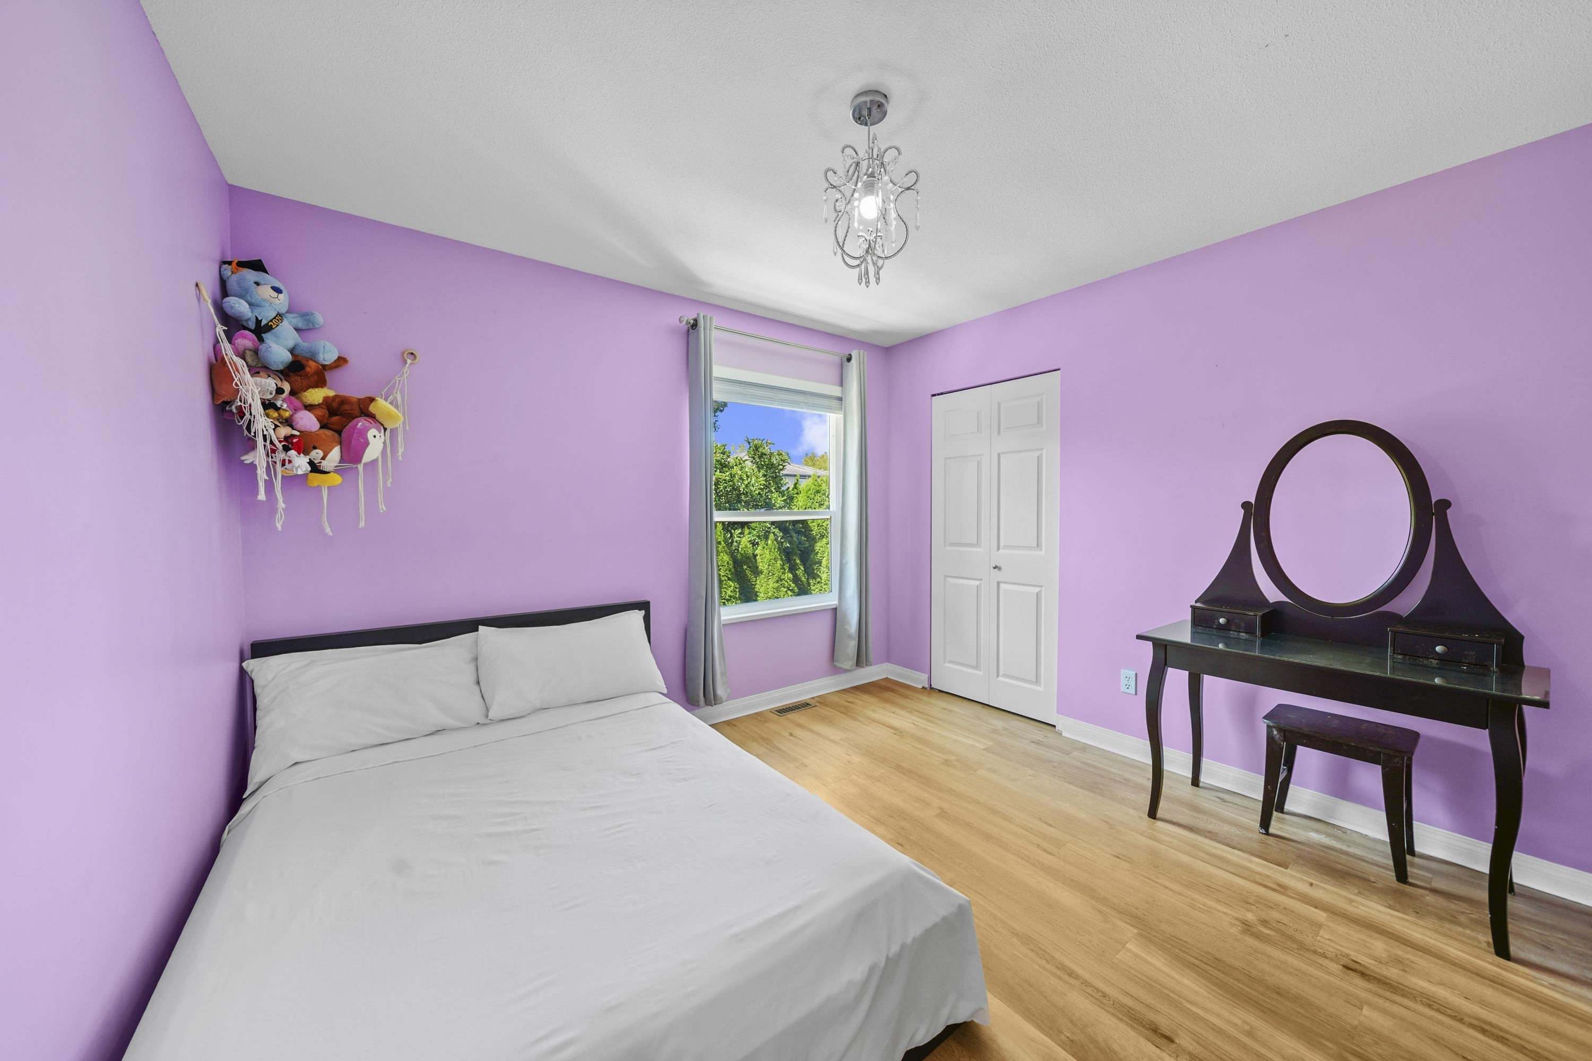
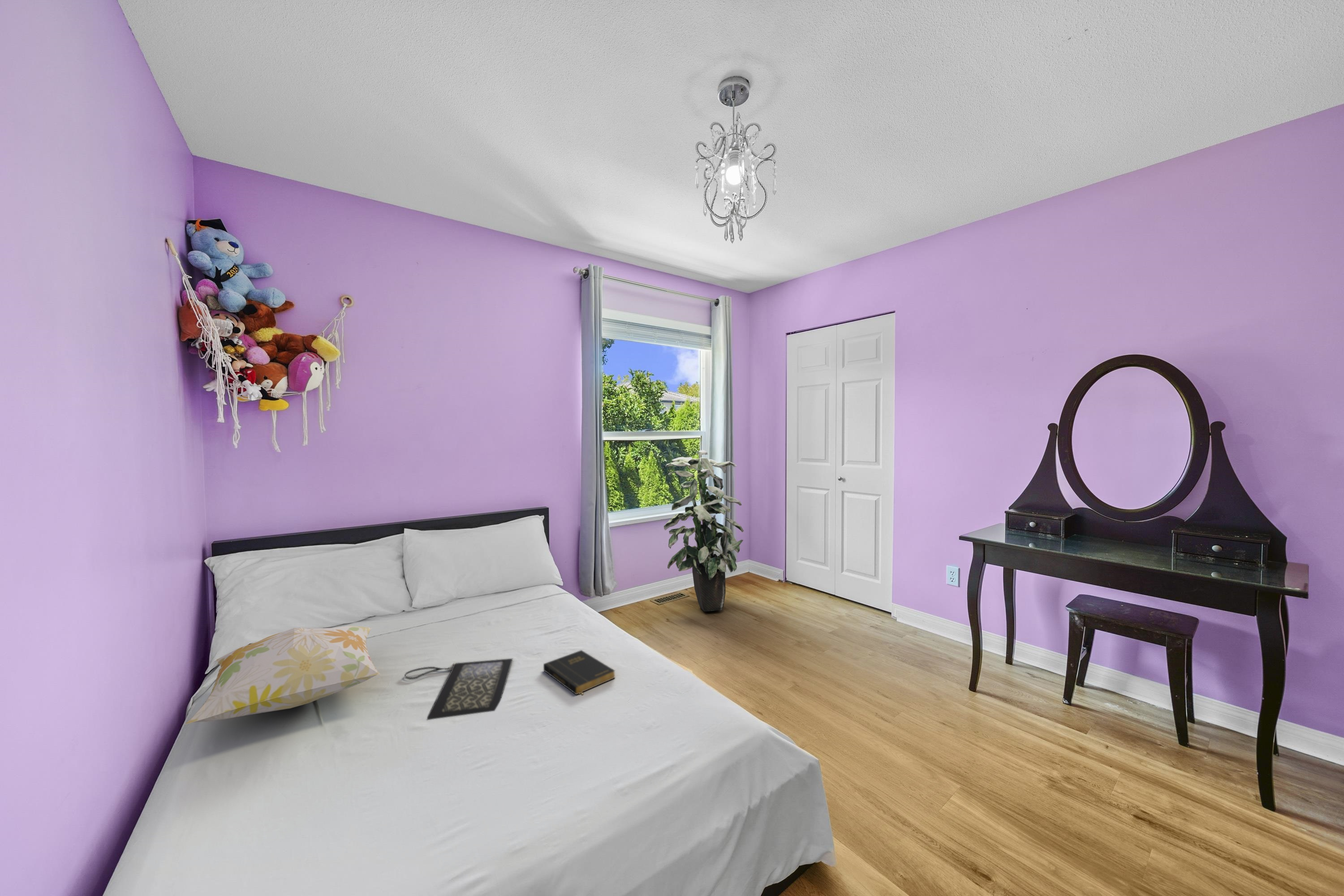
+ decorative pillow (297, 666)
+ book (580, 671)
+ clutch bag (472, 683)
+ indoor plant (703, 529)
